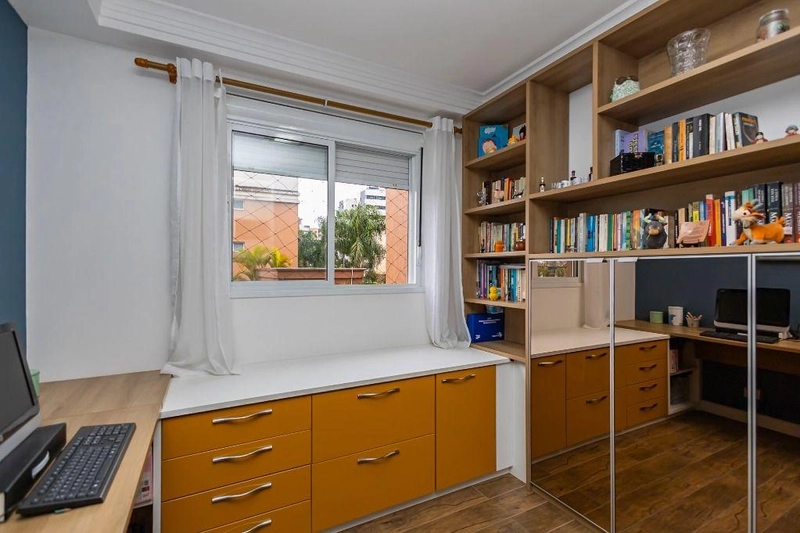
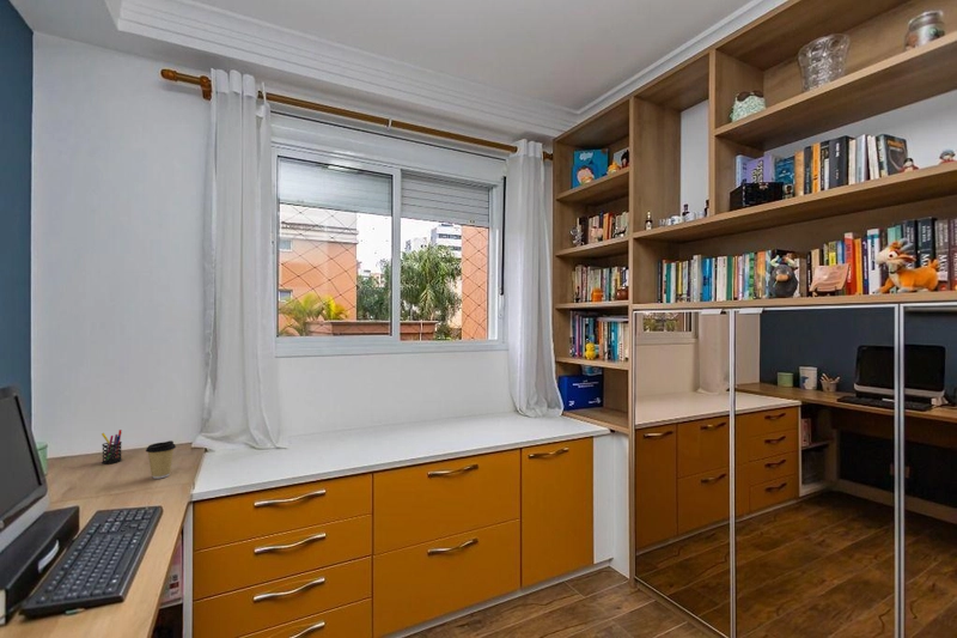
+ coffee cup (160, 460)
+ pen holder (114, 444)
